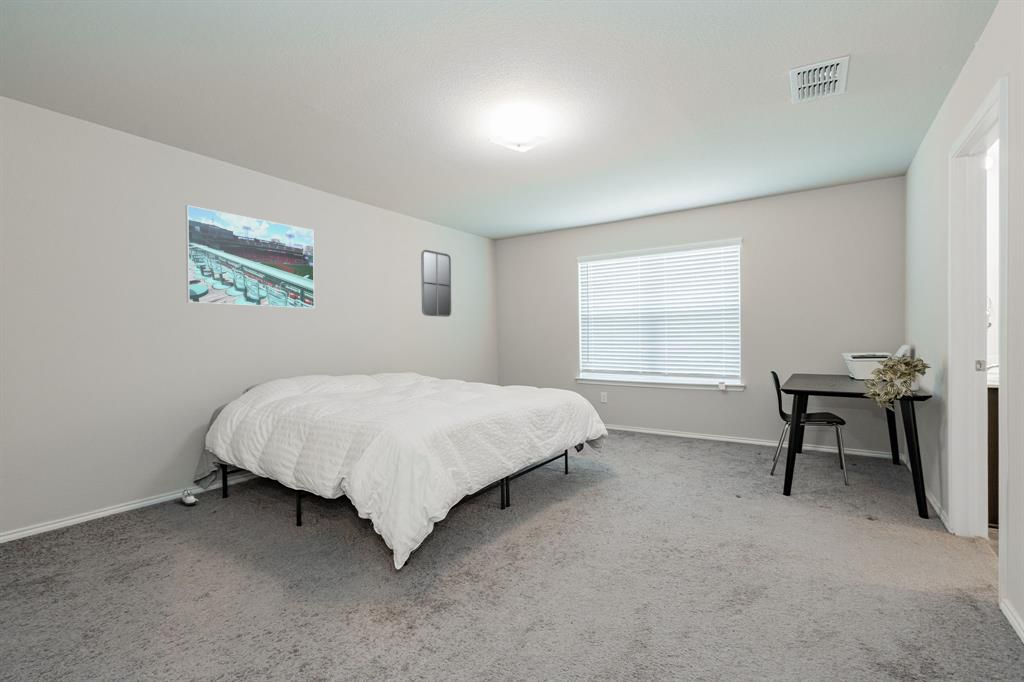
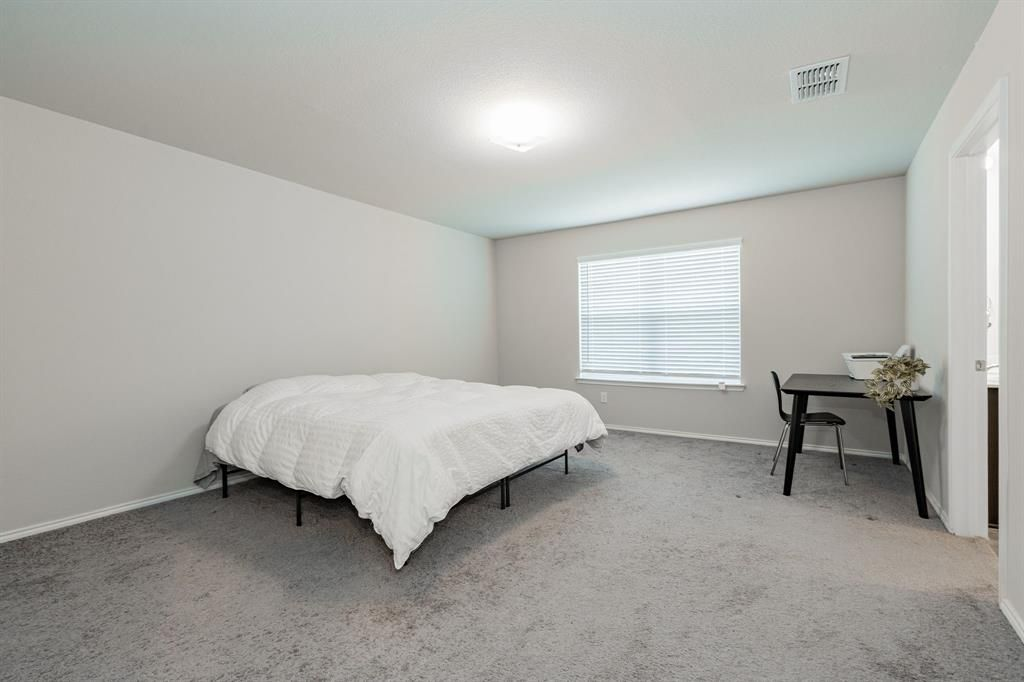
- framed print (256, 262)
- home mirror (436, 284)
- shoe (189, 496)
